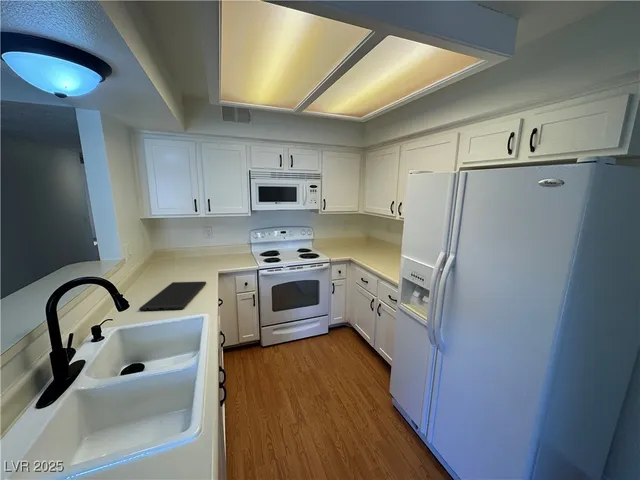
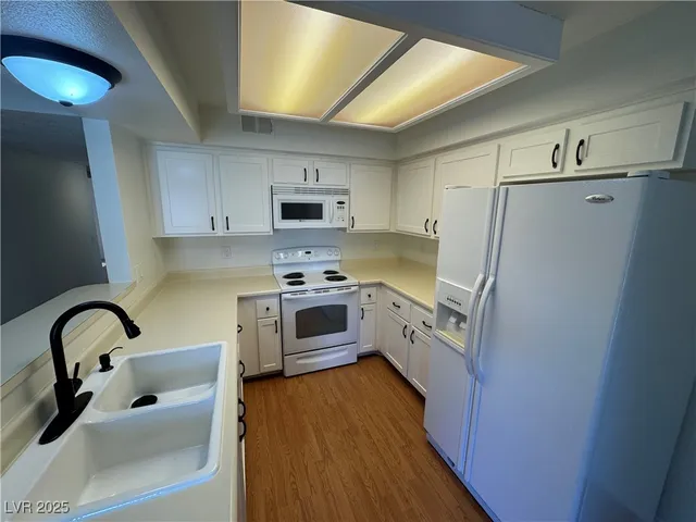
- cutting board (177, 294)
